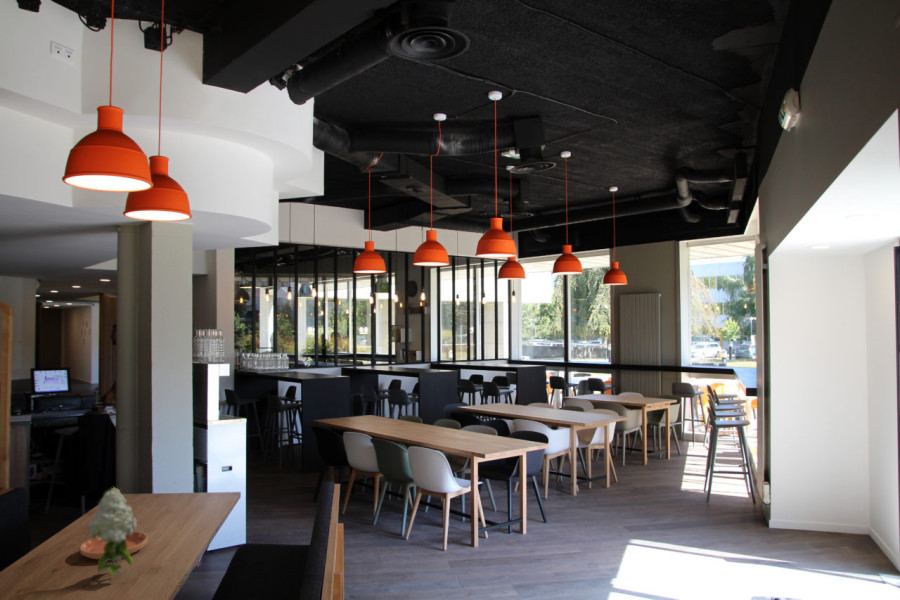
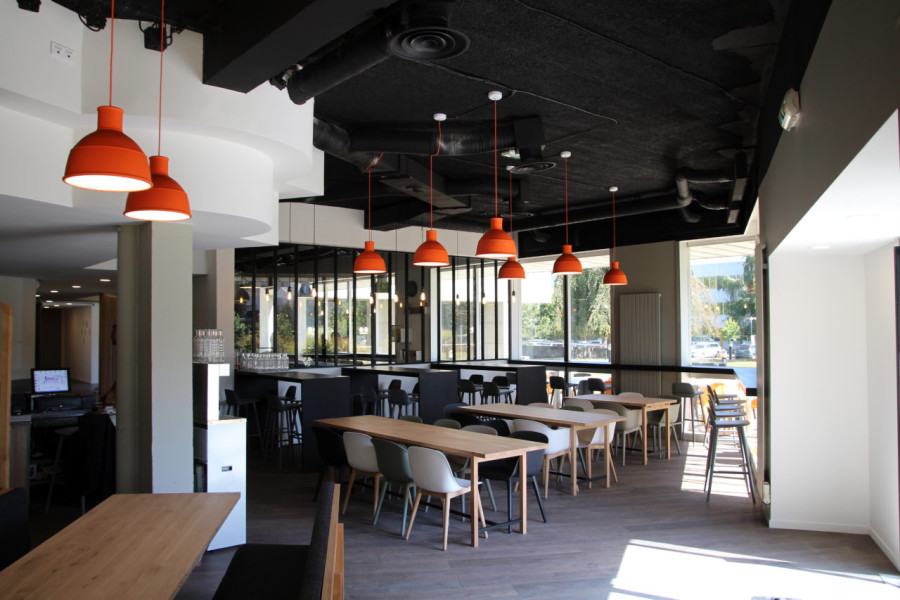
- flower (113, 532)
- saucer (107, 542)
